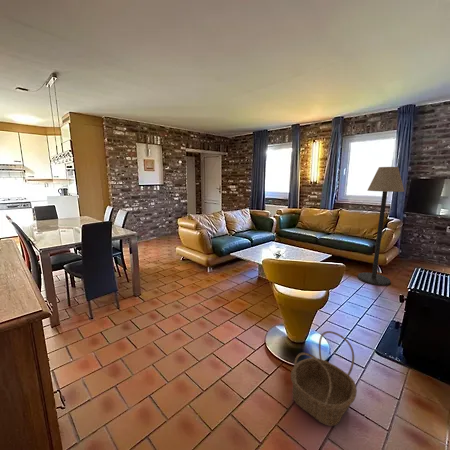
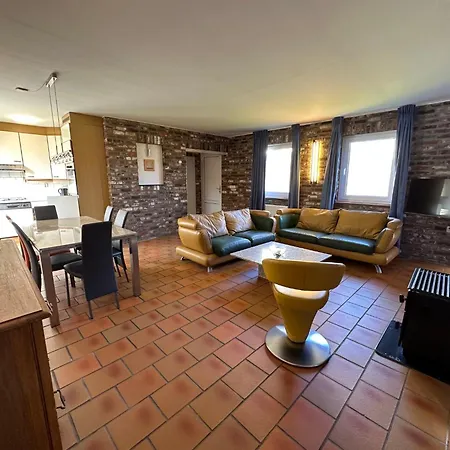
- floor lamp (380, 225)
- basket (323, 373)
